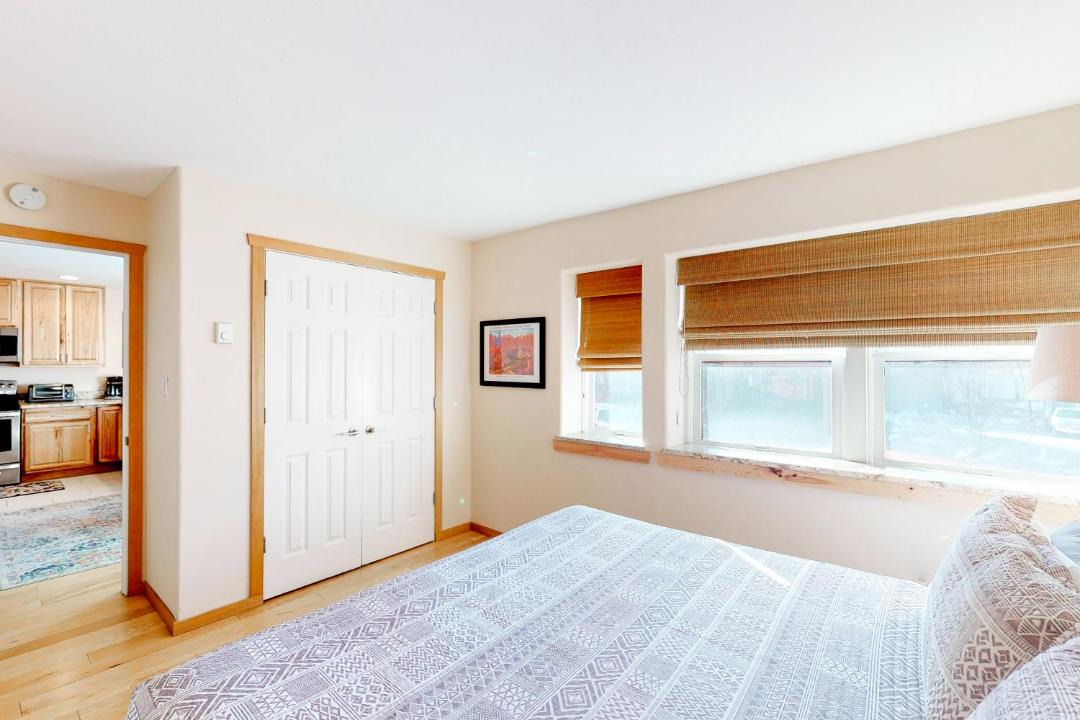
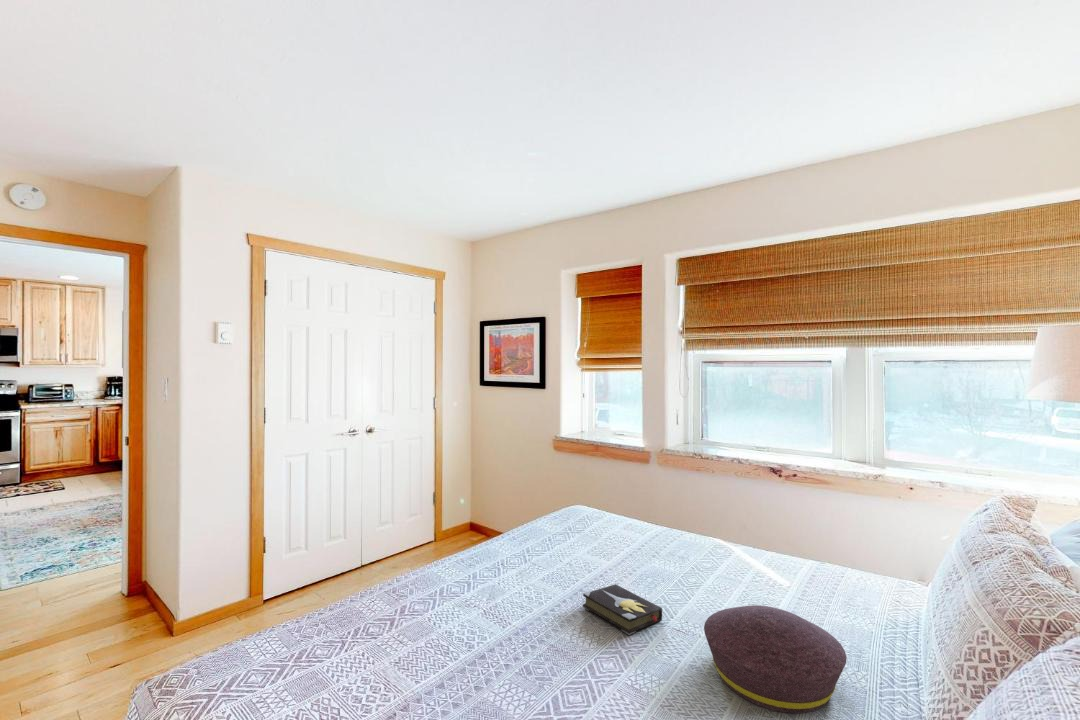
+ cushion (771, 646)
+ hardback book (621, 605)
